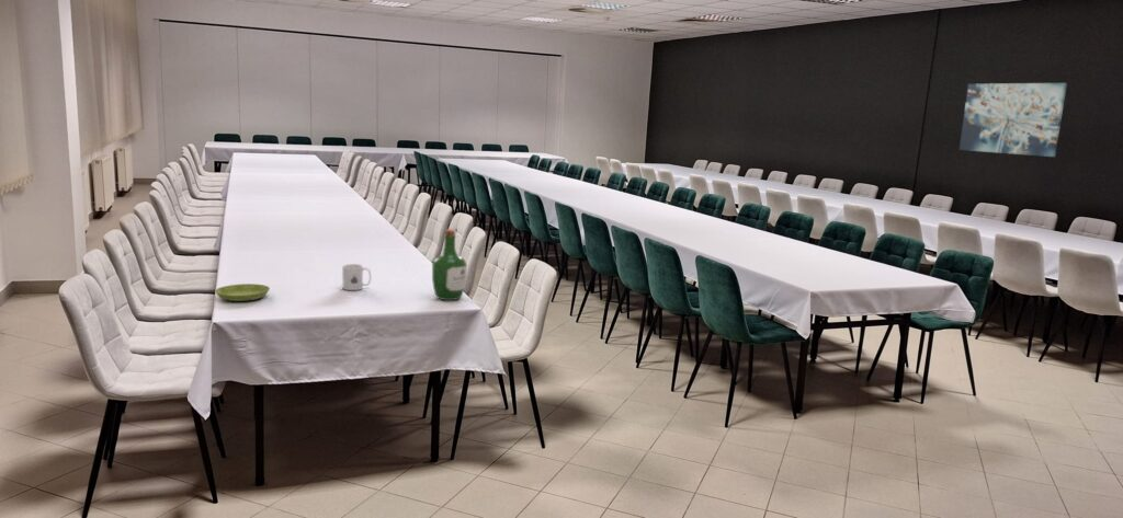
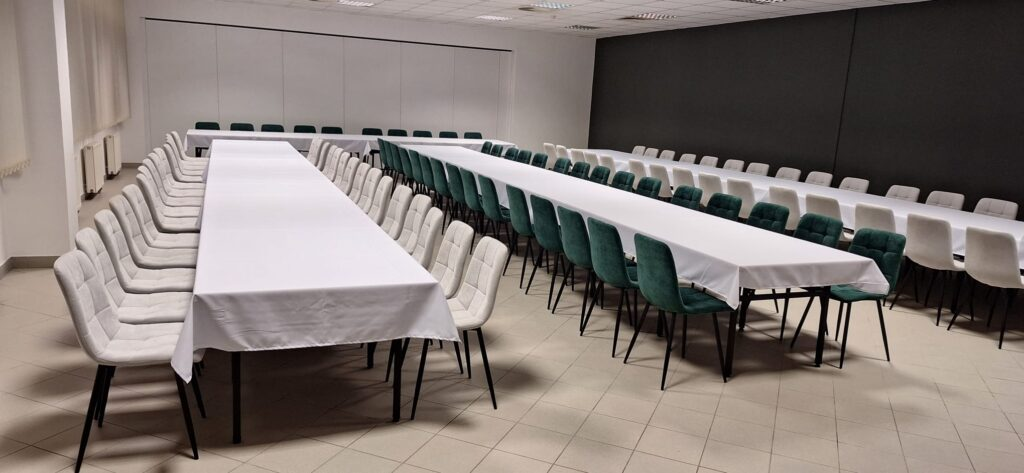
- wine bottle (450, 263)
- saucer (242, 292)
- mug (356, 276)
- wall art (1009, 118)
